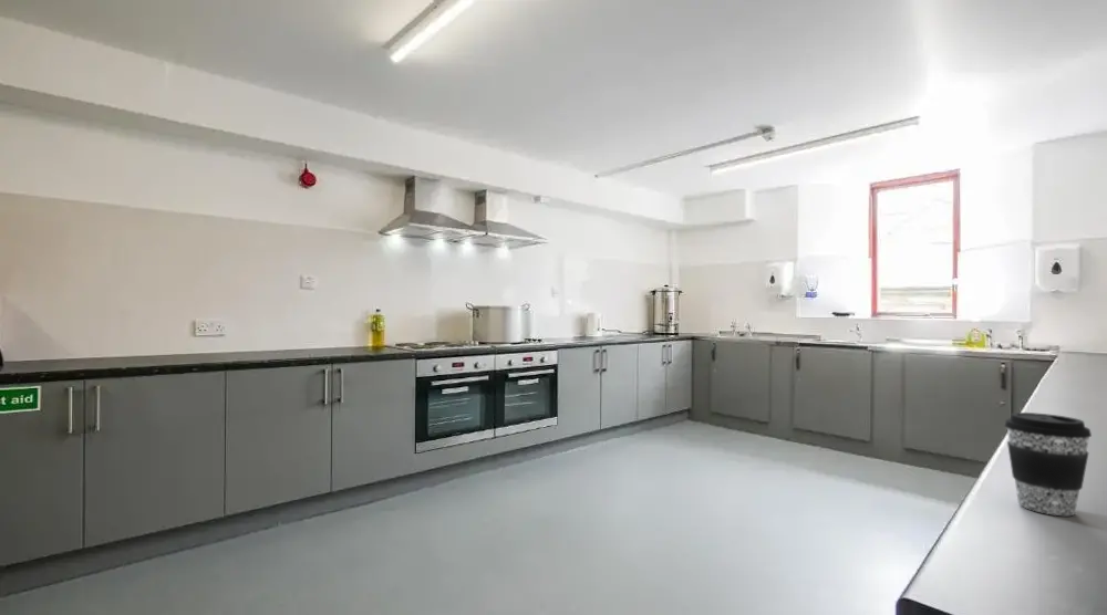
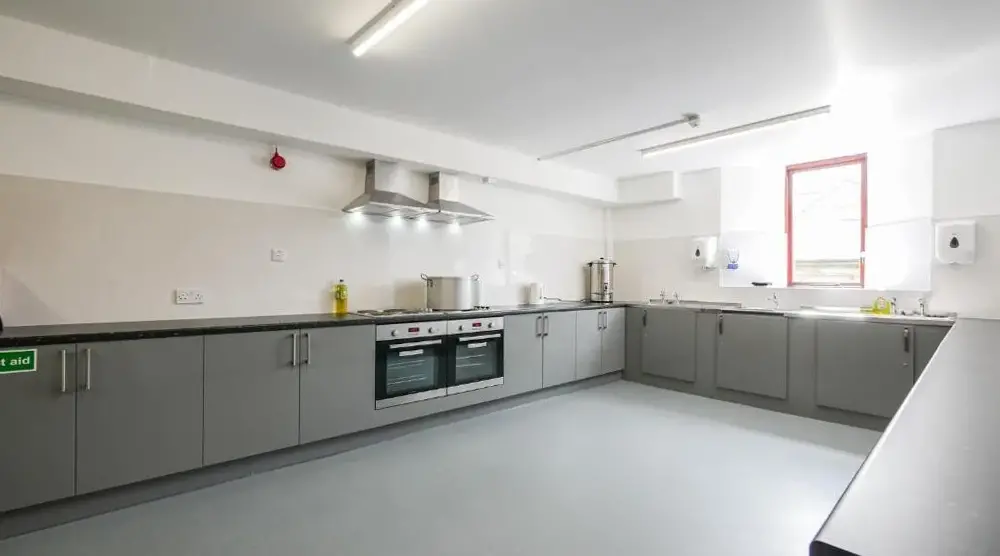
- coffee cup (1045, 462)
